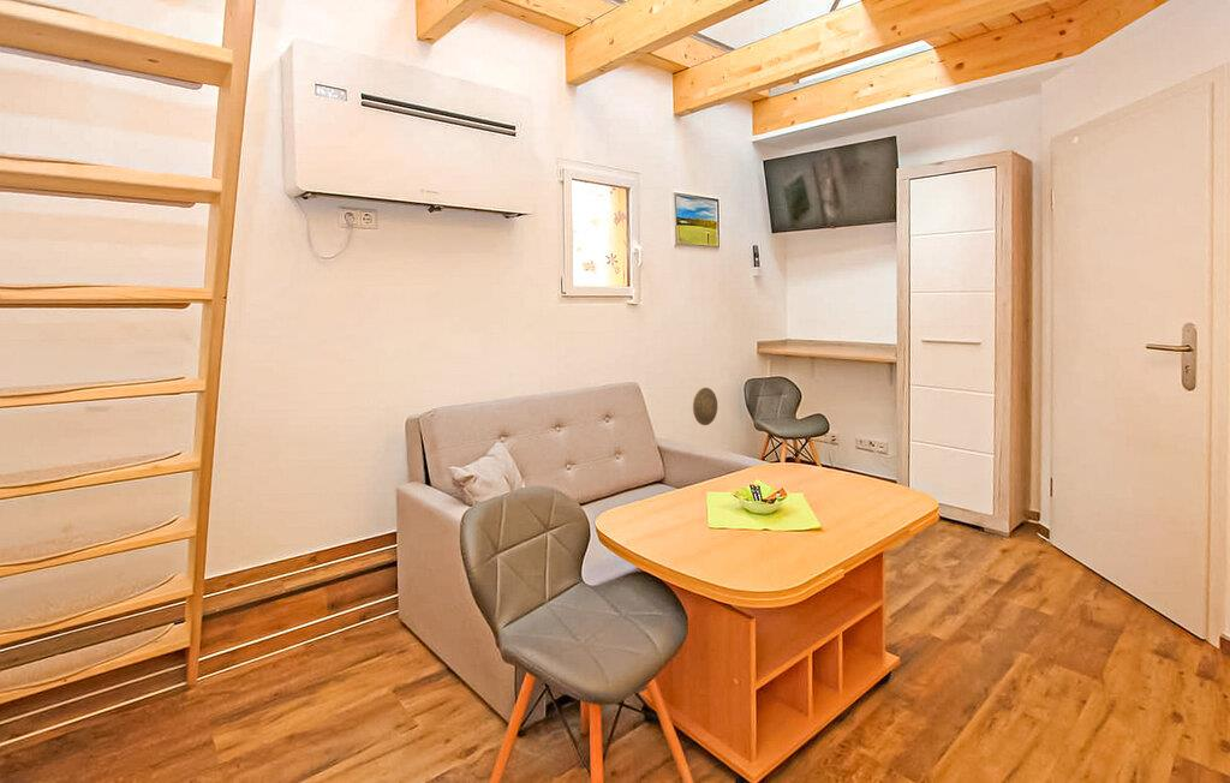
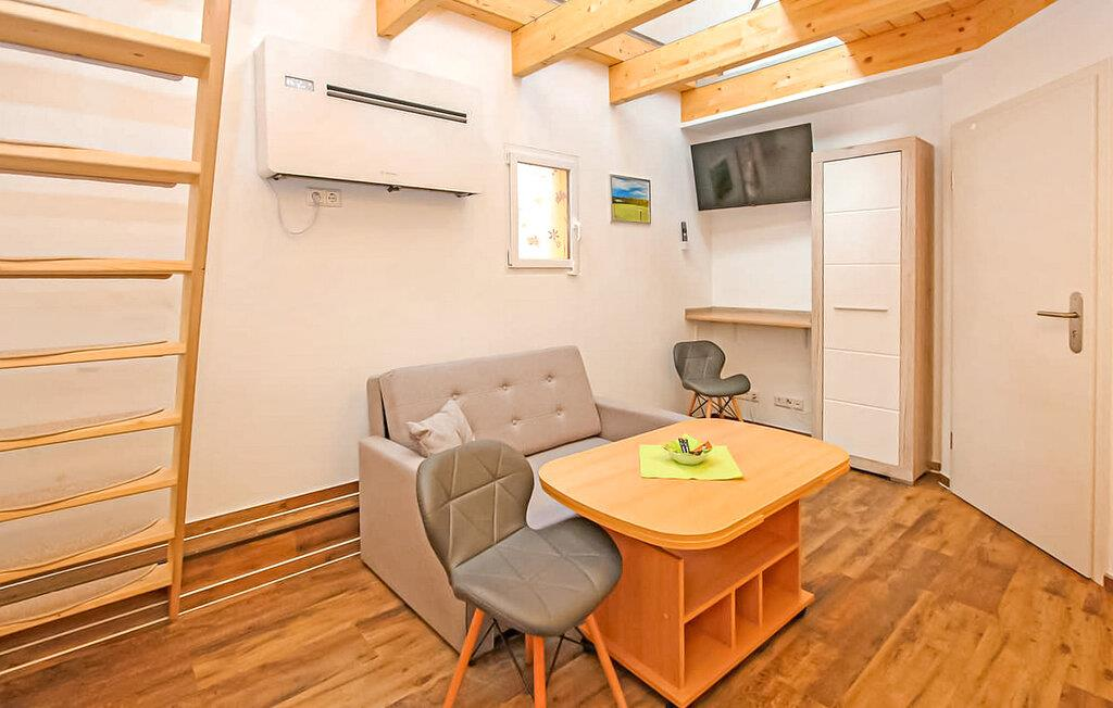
- decorative plate (706, 406)
